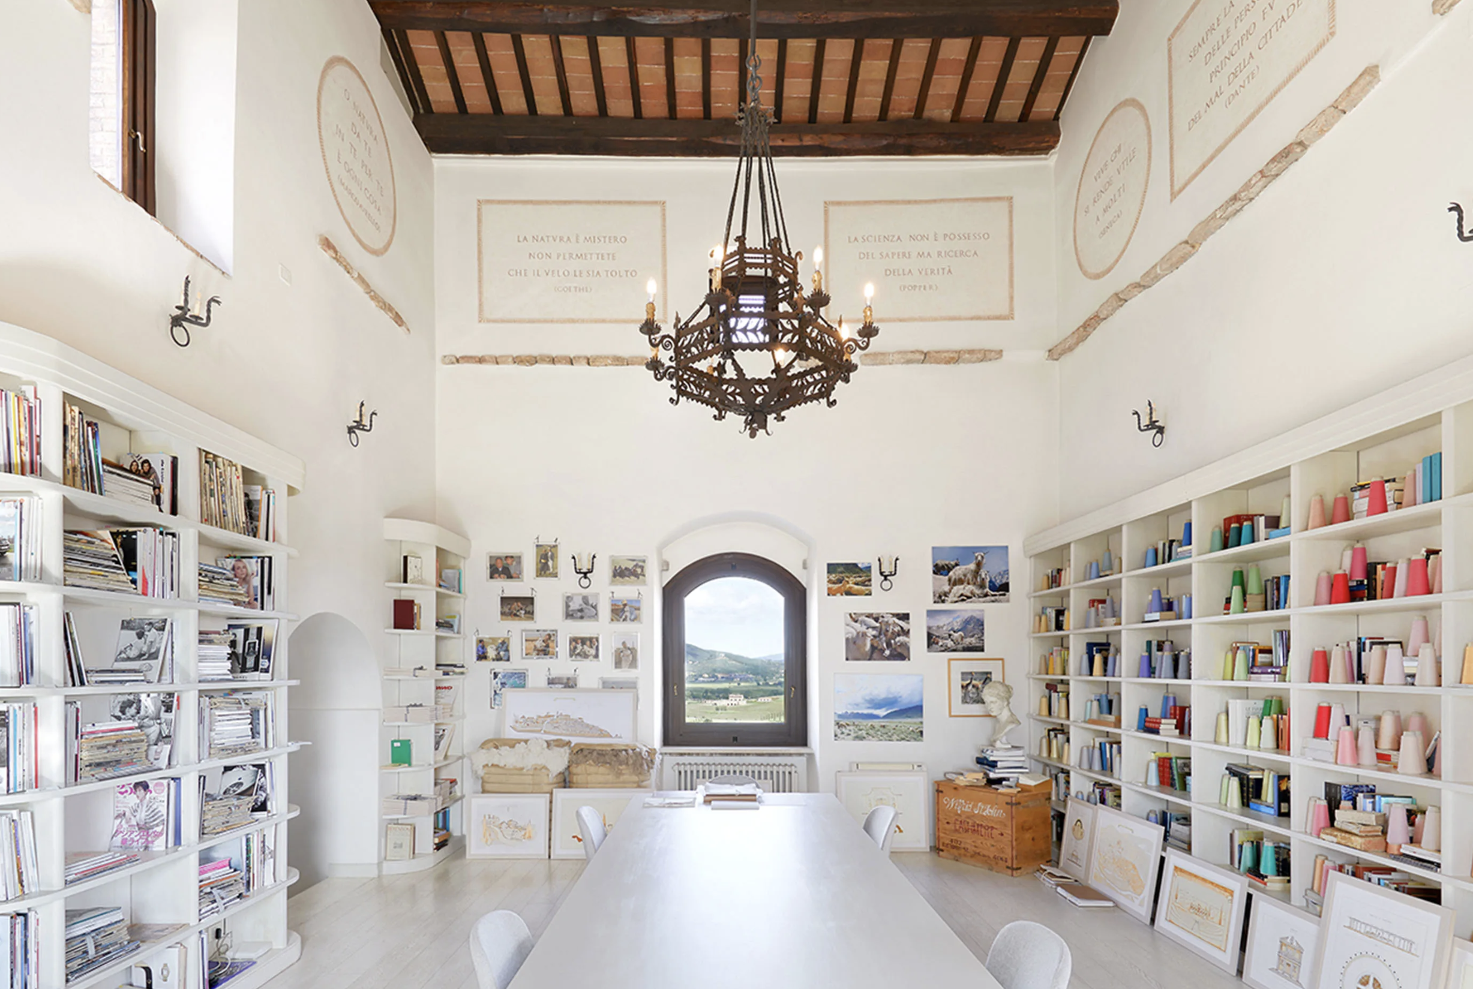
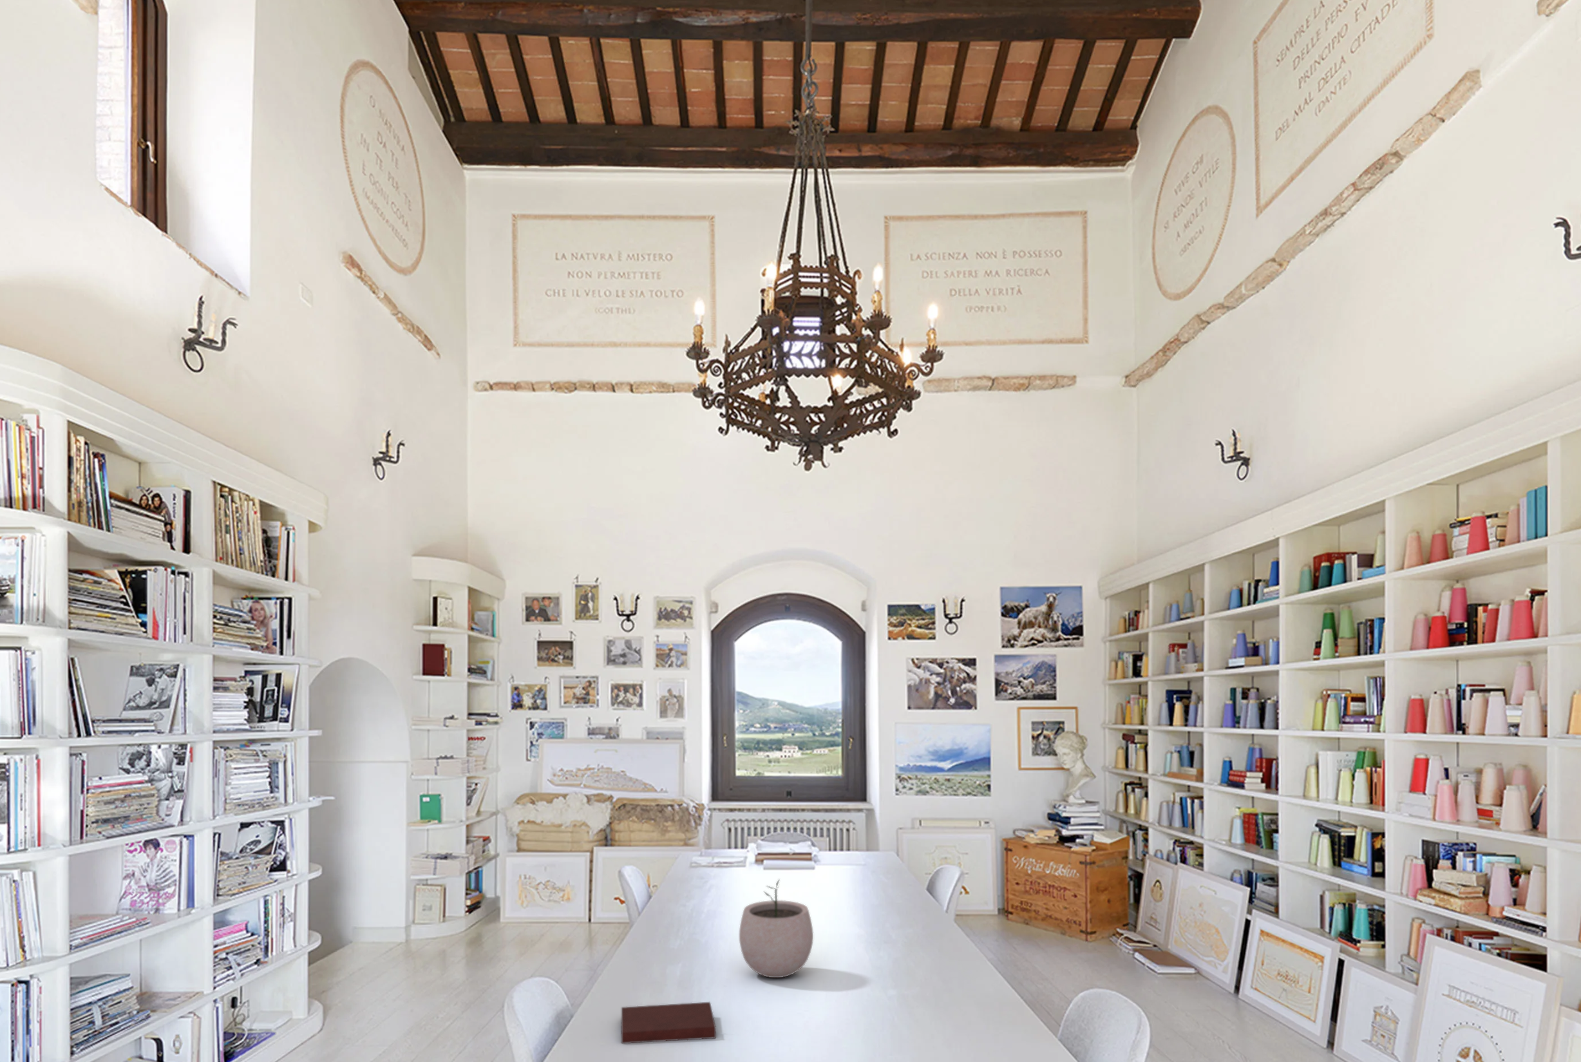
+ plant pot (776, 927)
+ notebook (667, 1022)
